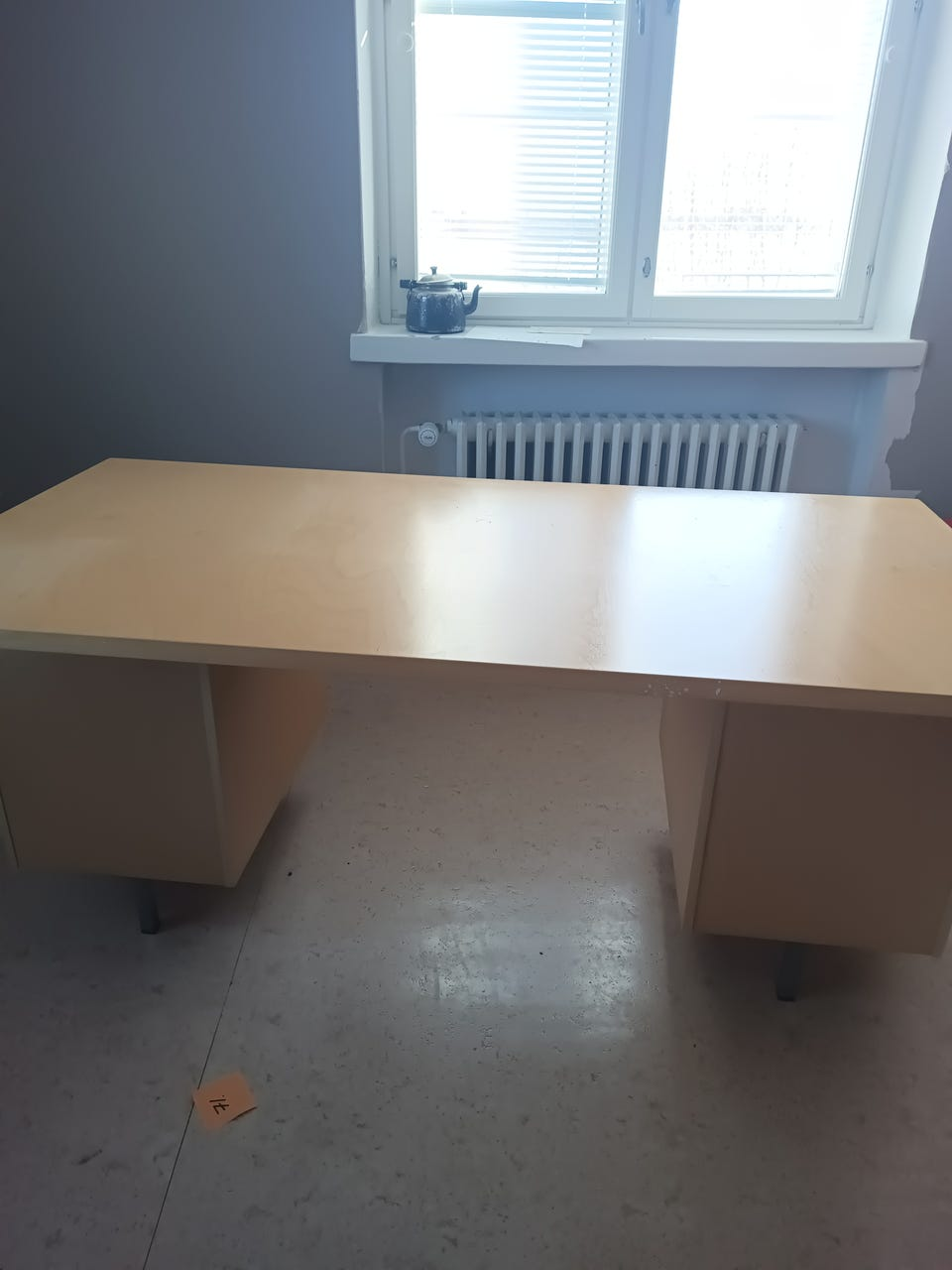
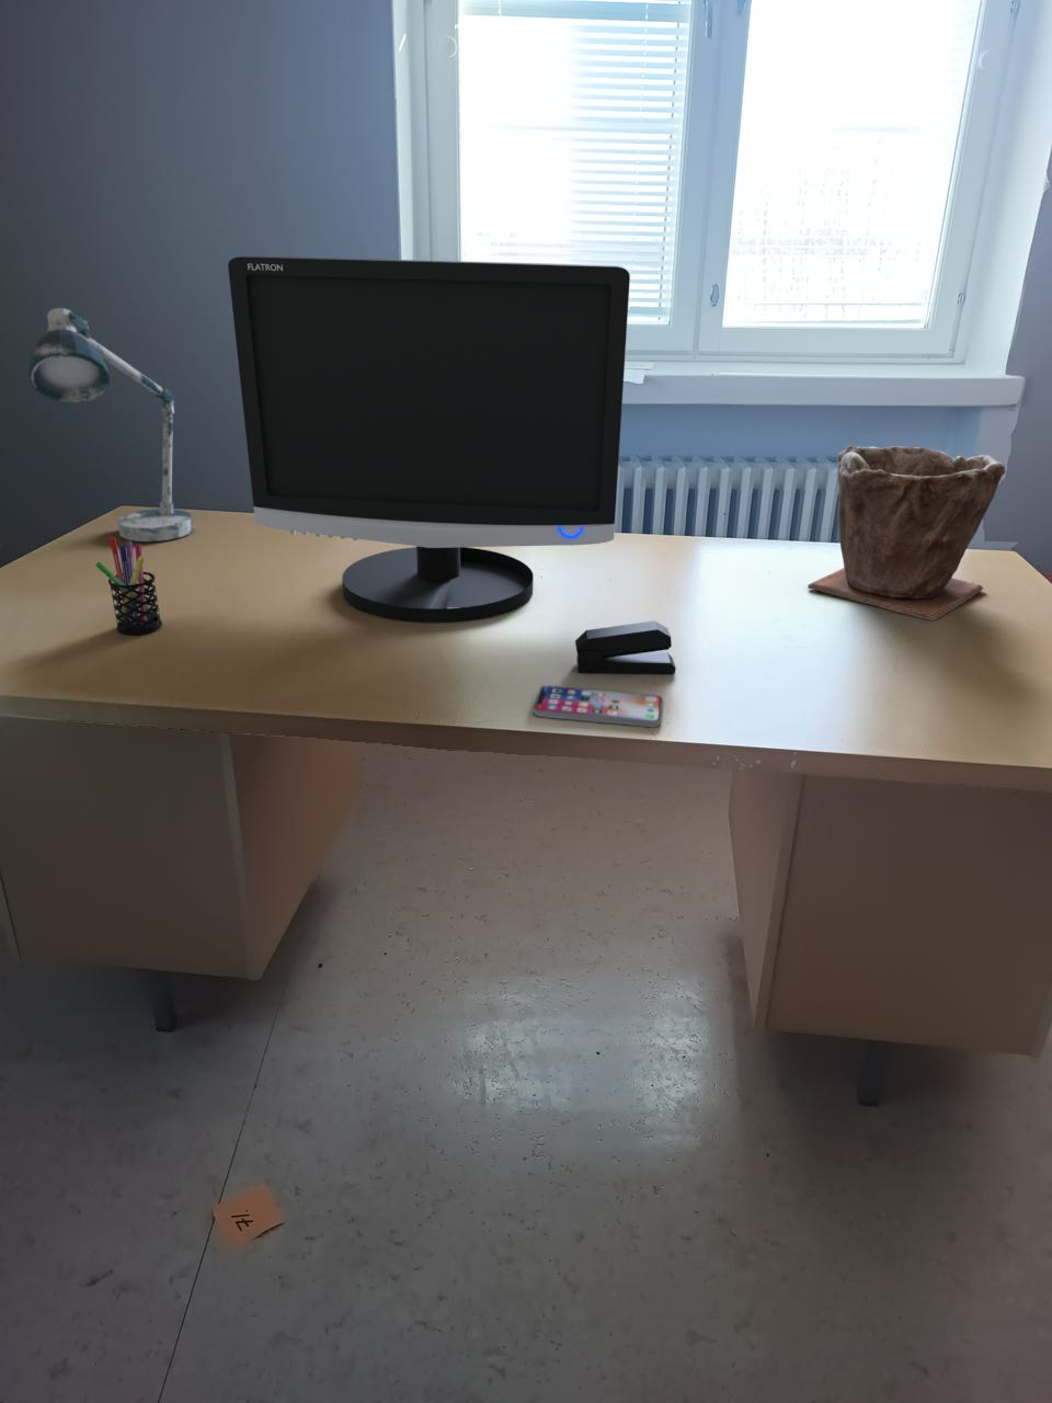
+ smartphone (598, 705)
+ pen holder (126, 586)
+ monitor (435, 436)
+ plant pot (908, 521)
+ desk lamp (96, 397)
+ stapler (624, 645)
